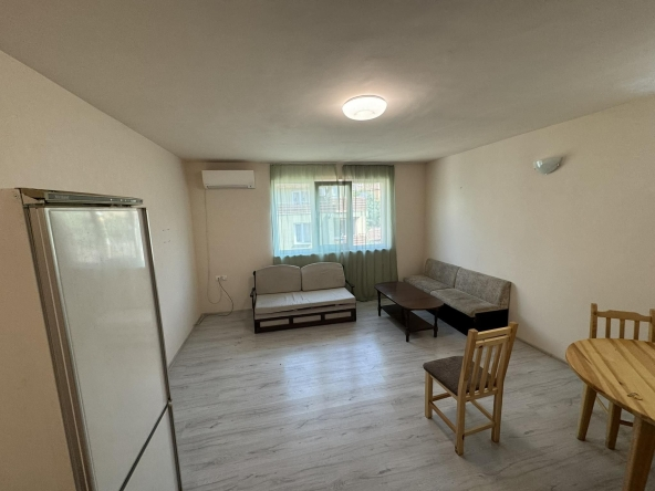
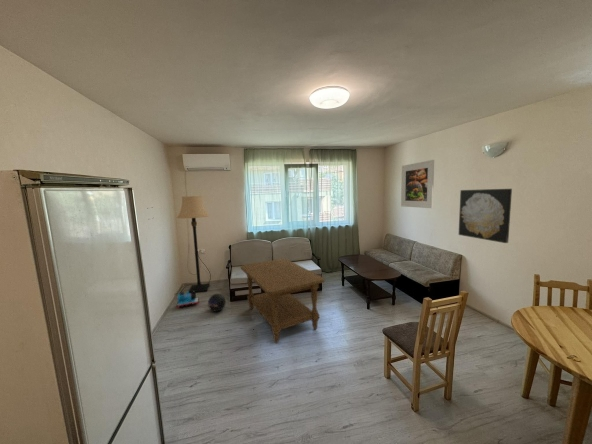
+ lamp (195, 243)
+ wall art (482, 214)
+ coffee table (279, 295)
+ ball (216, 302)
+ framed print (416, 185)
+ toy train (187, 298)
